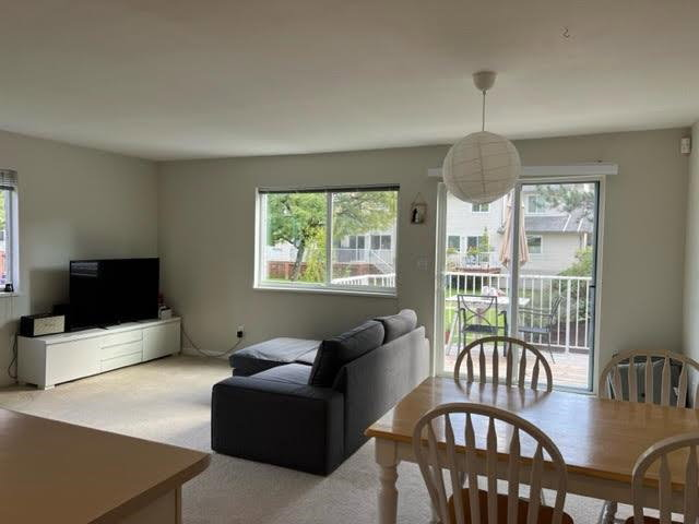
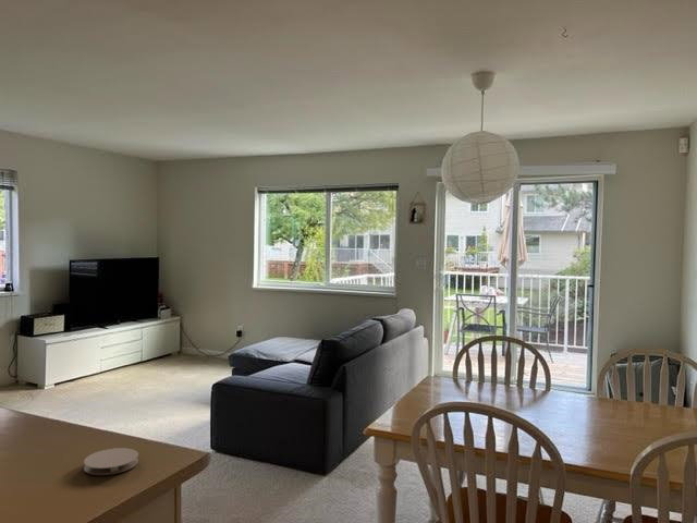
+ coaster (111, 461)
